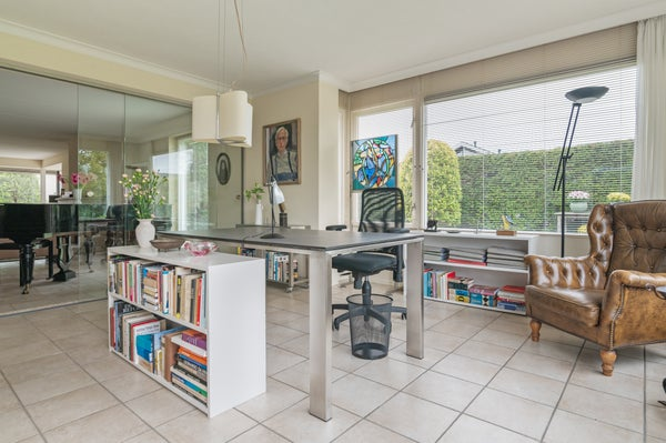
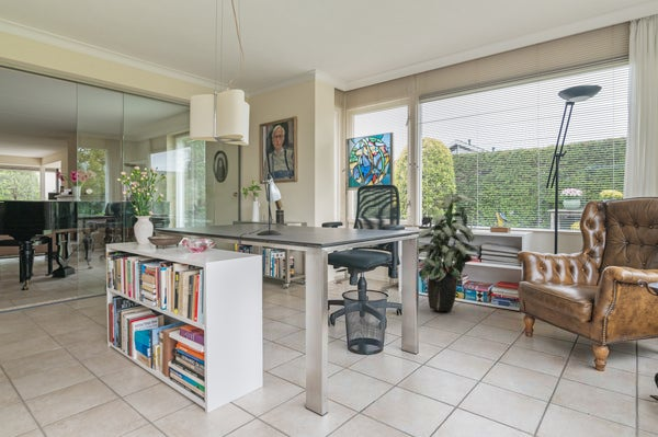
+ indoor plant (442, 248)
